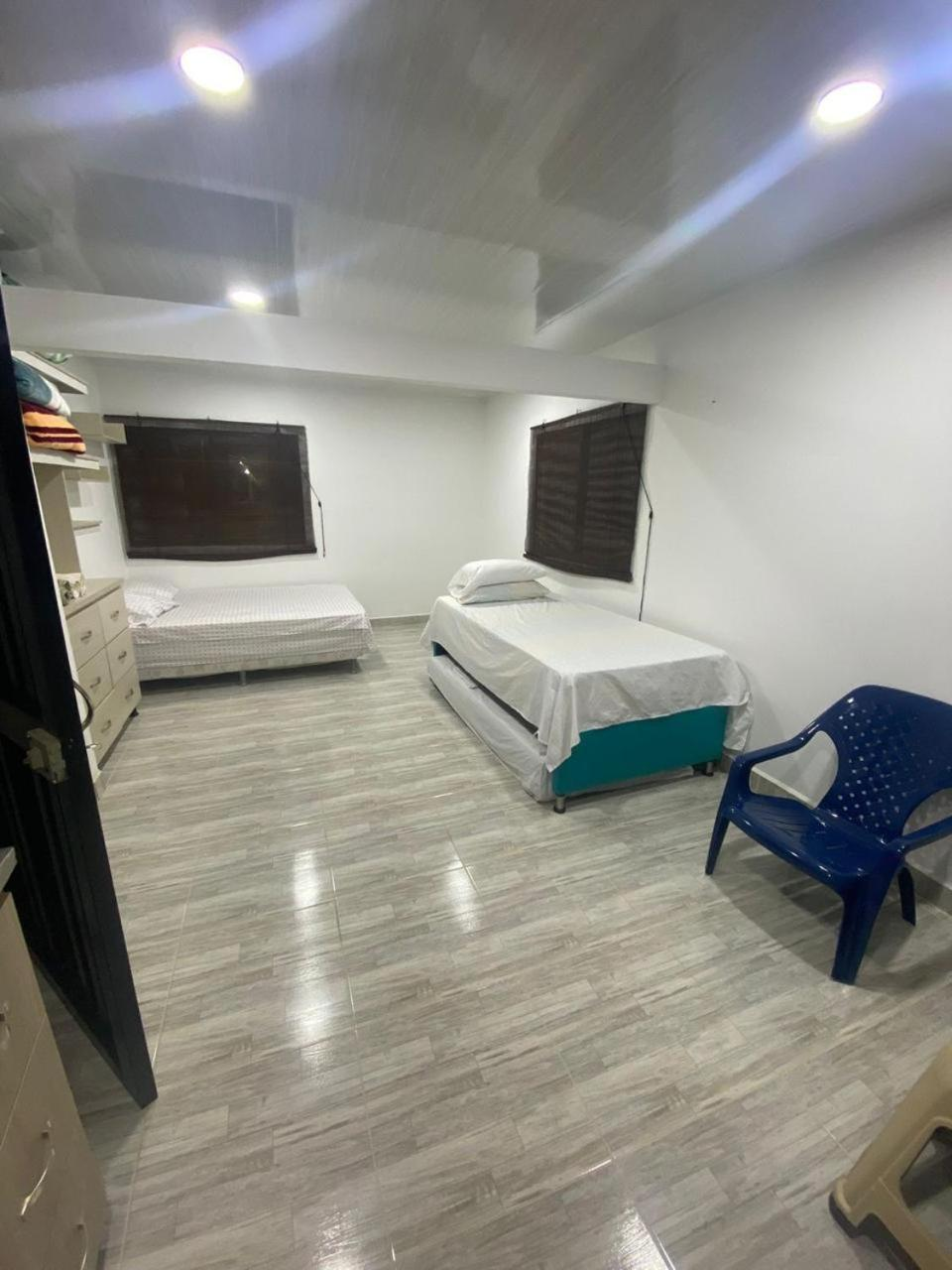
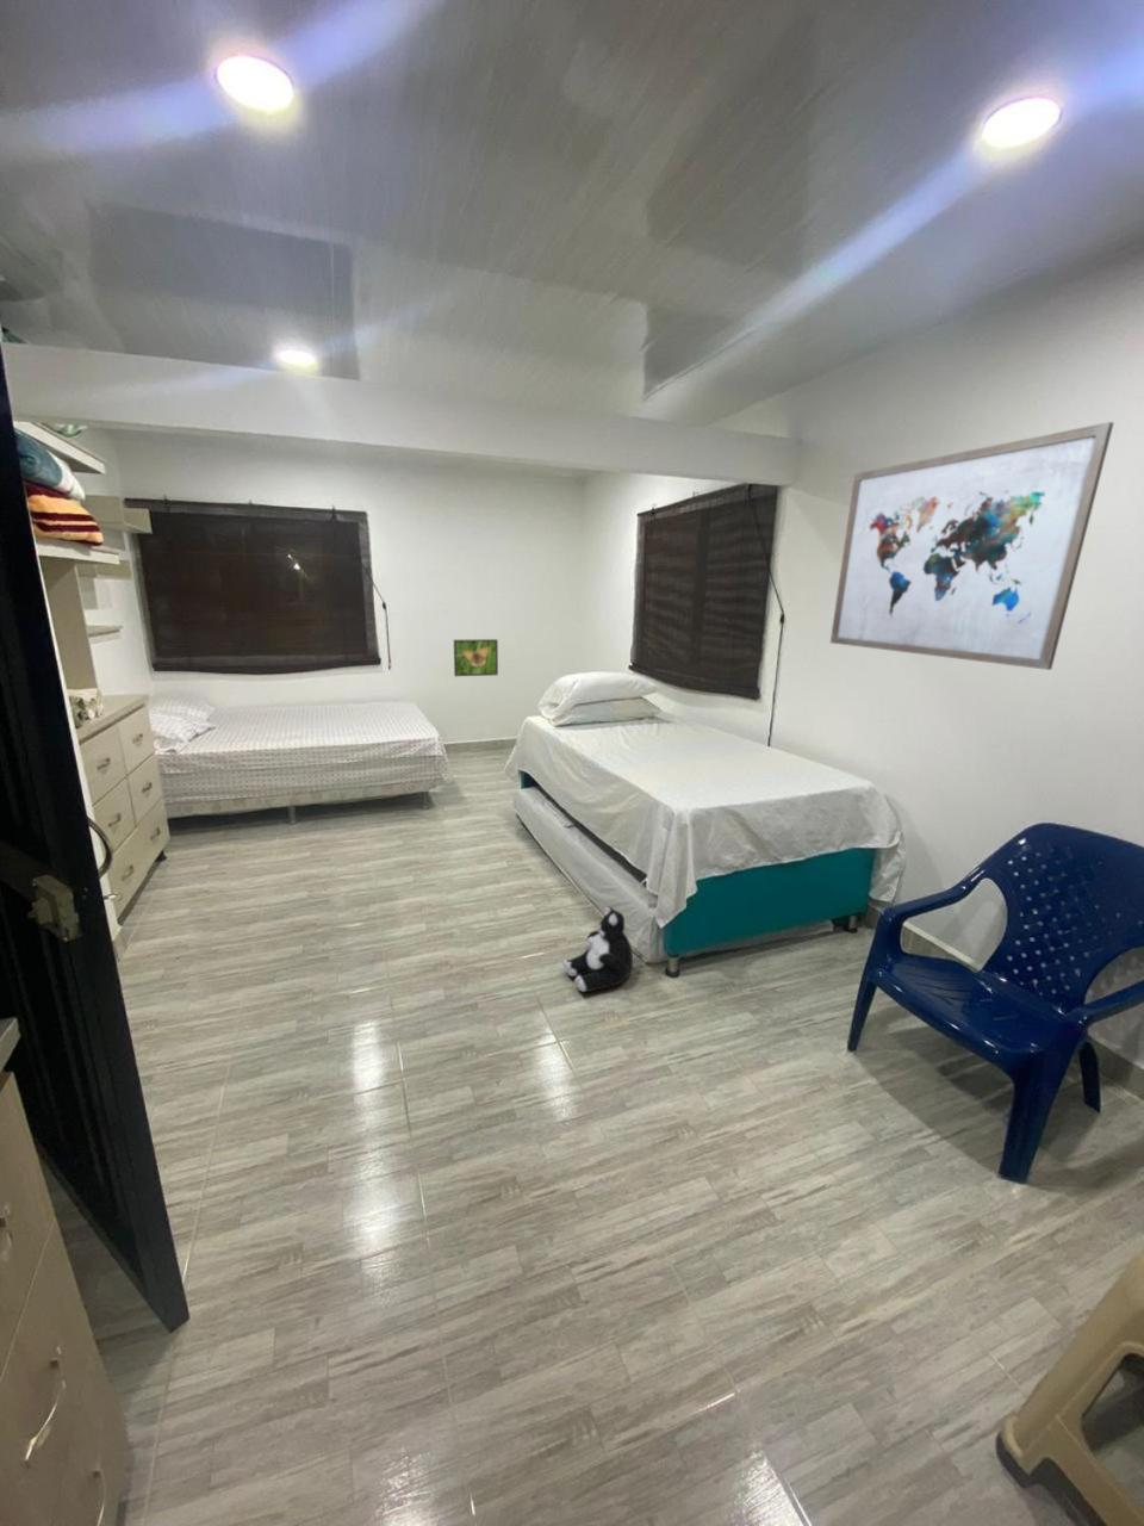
+ plush toy (601, 944)
+ wall art (939, 558)
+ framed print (476, 657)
